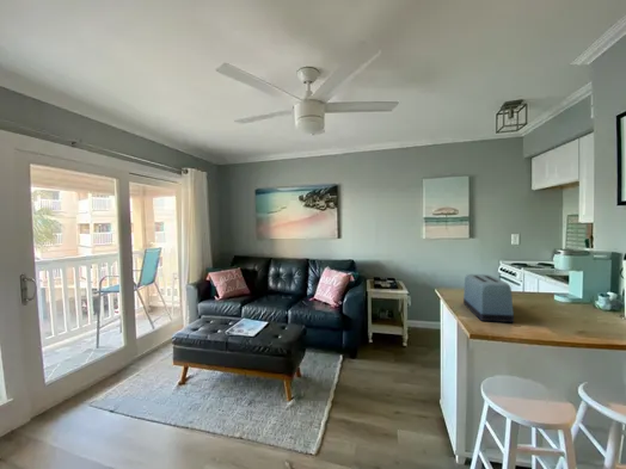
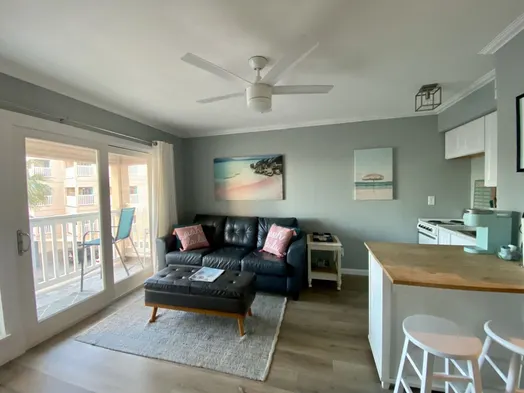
- toaster (485, 295)
